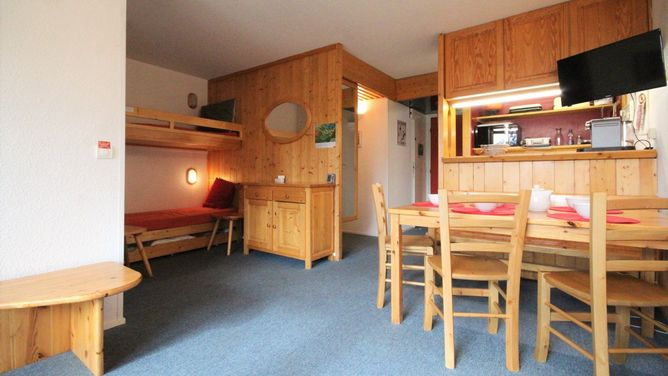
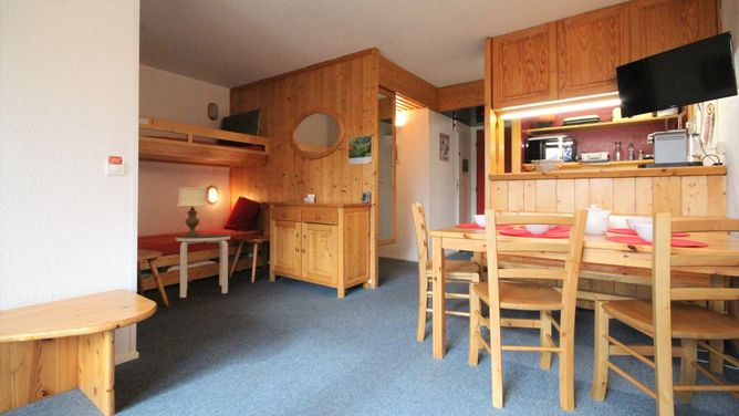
+ side table (220, 263)
+ table lamp (191, 211)
